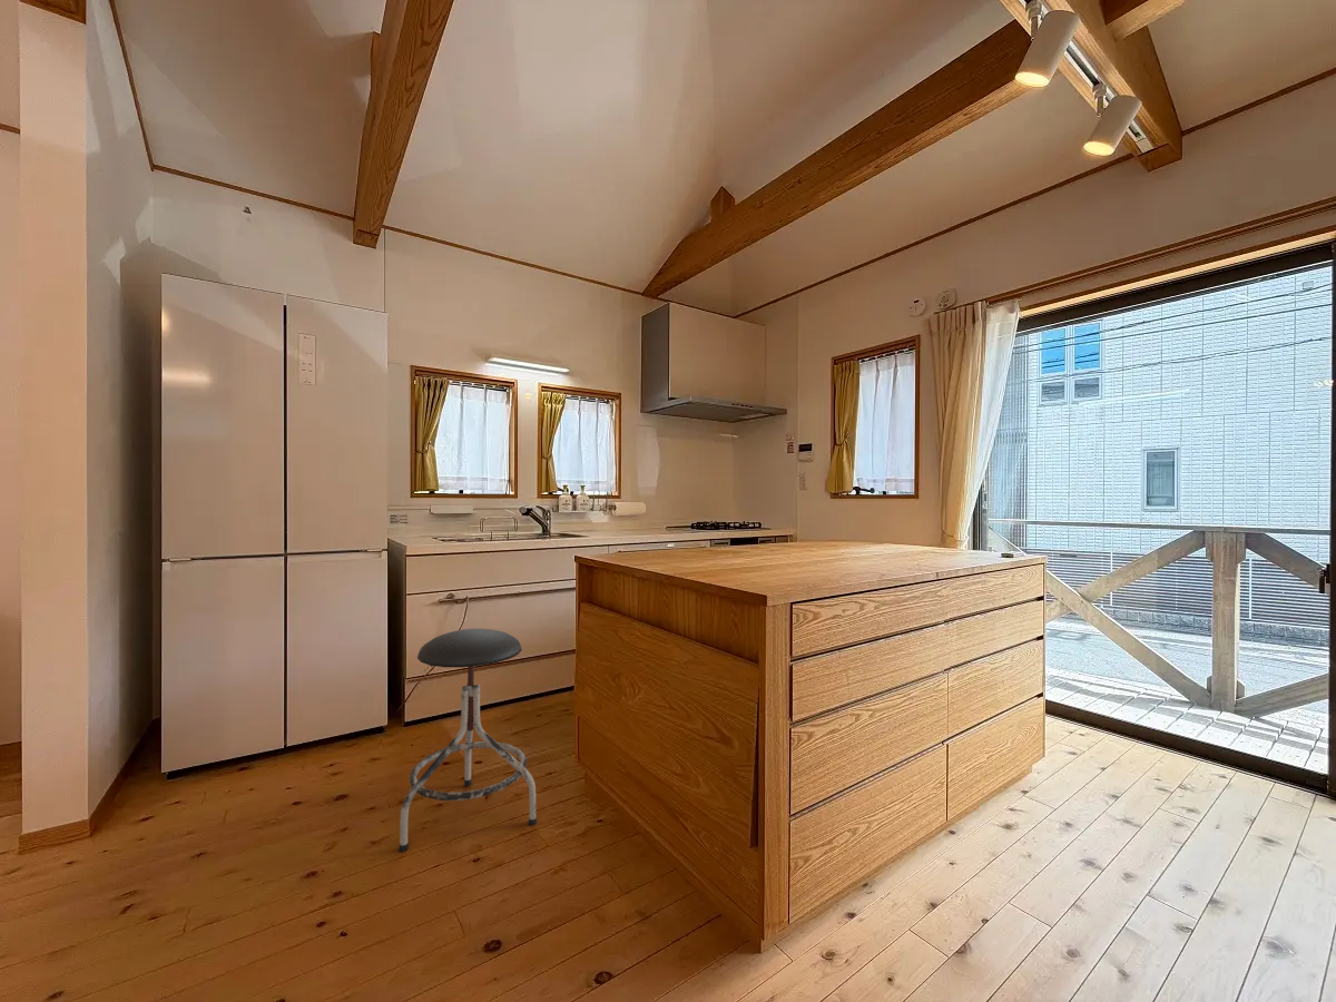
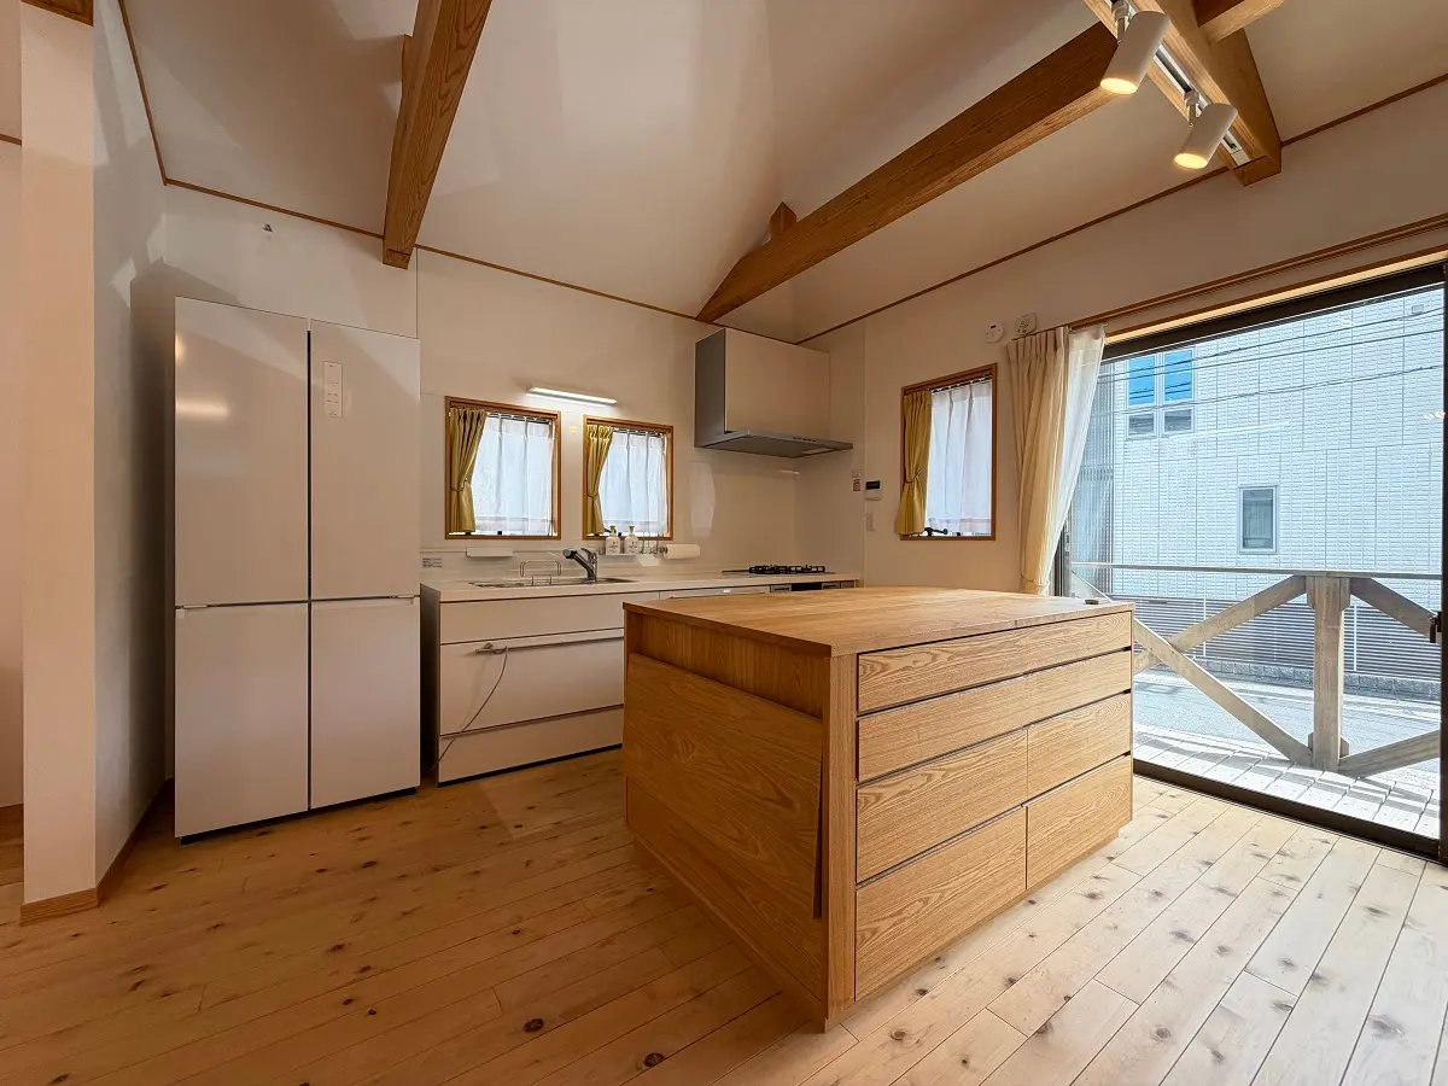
- stool (478, 725)
